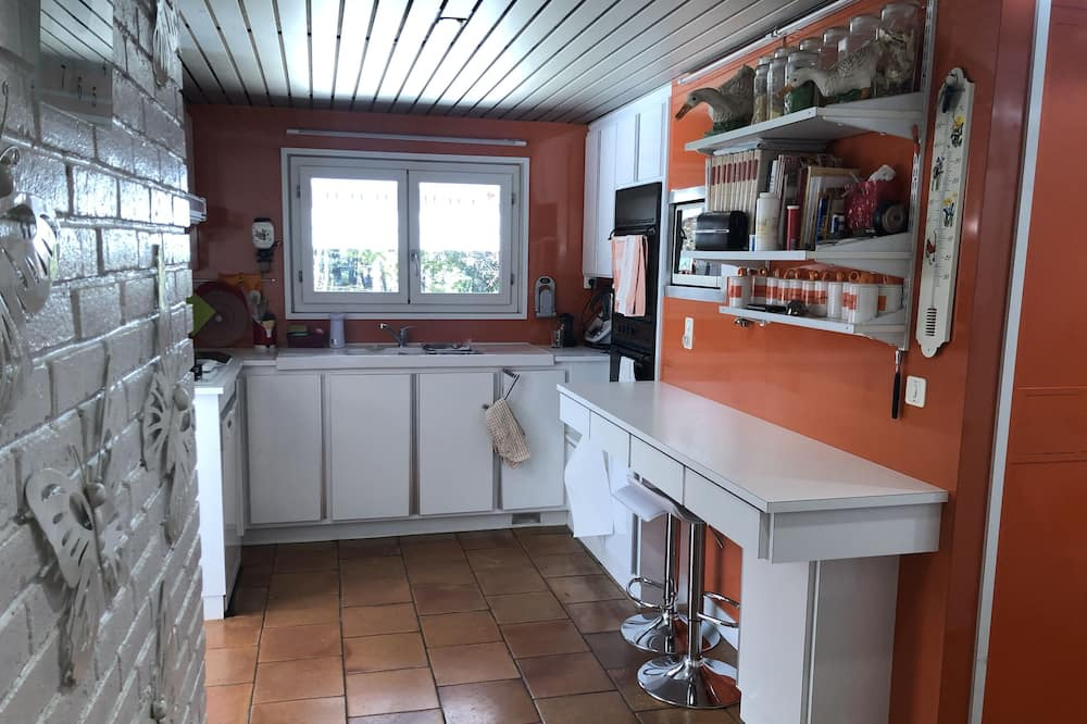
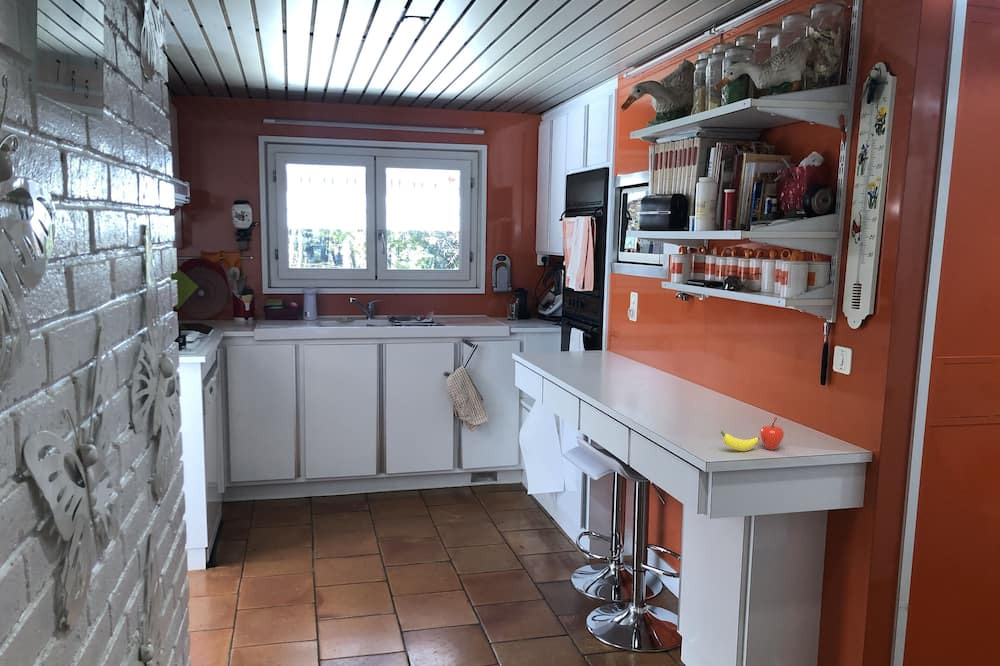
+ fruit (754, 438)
